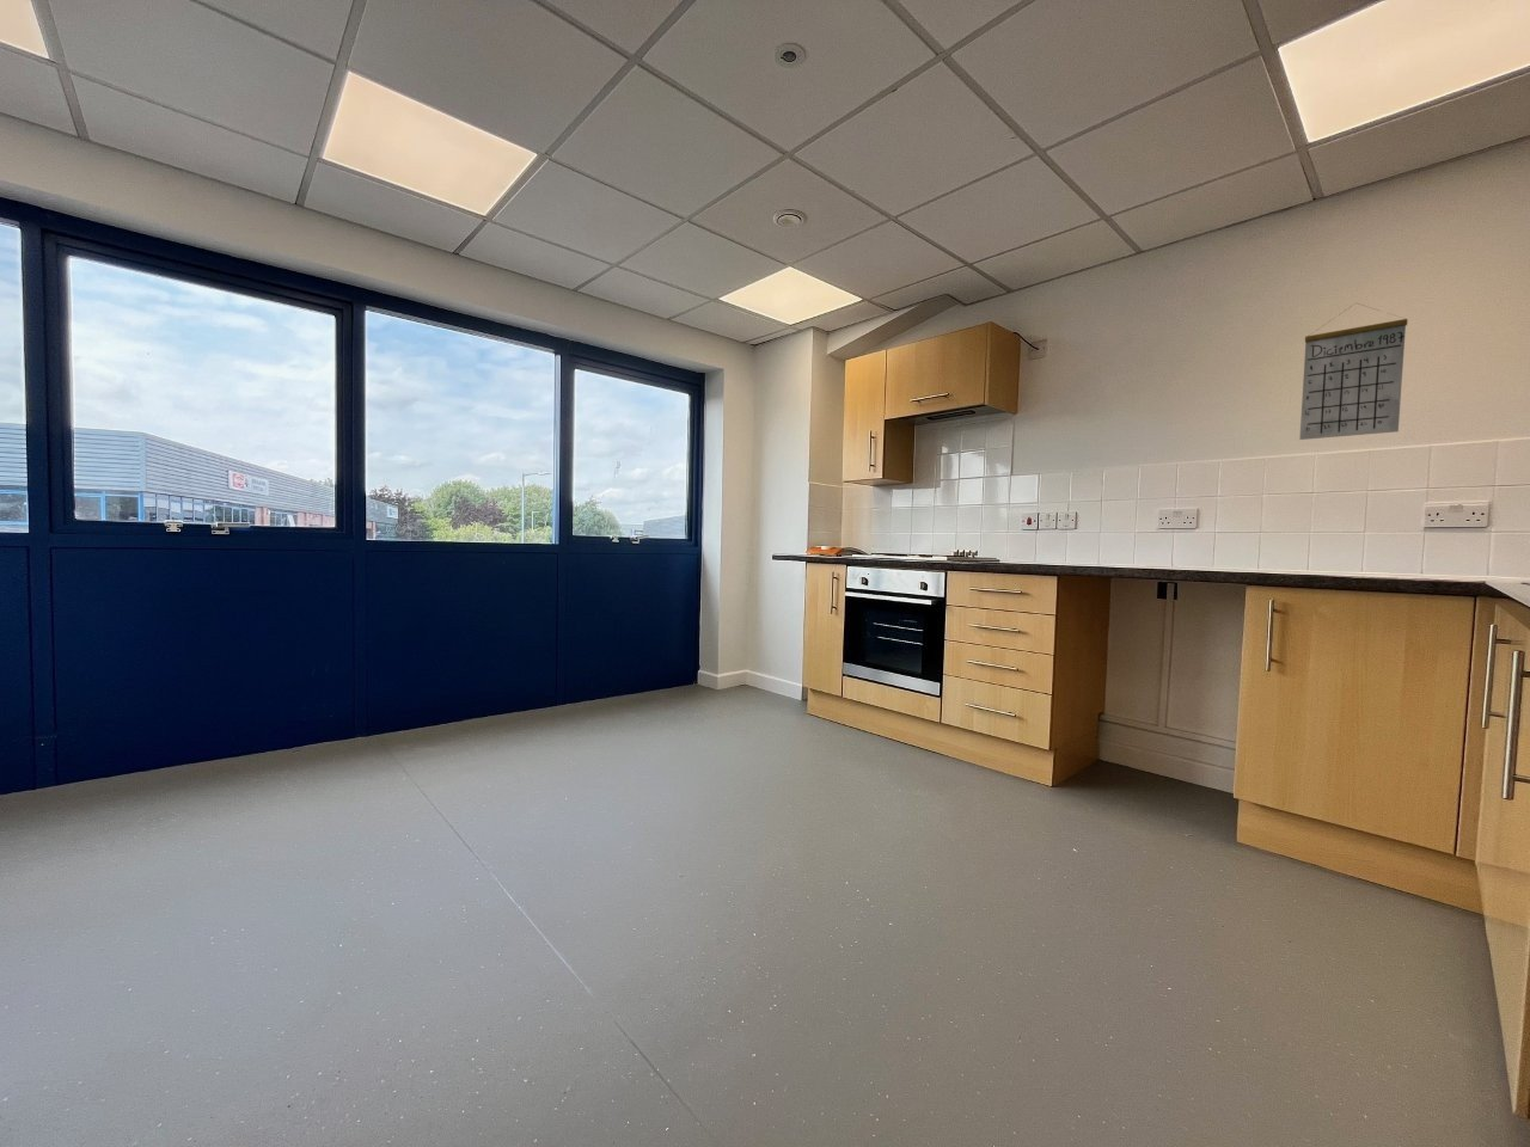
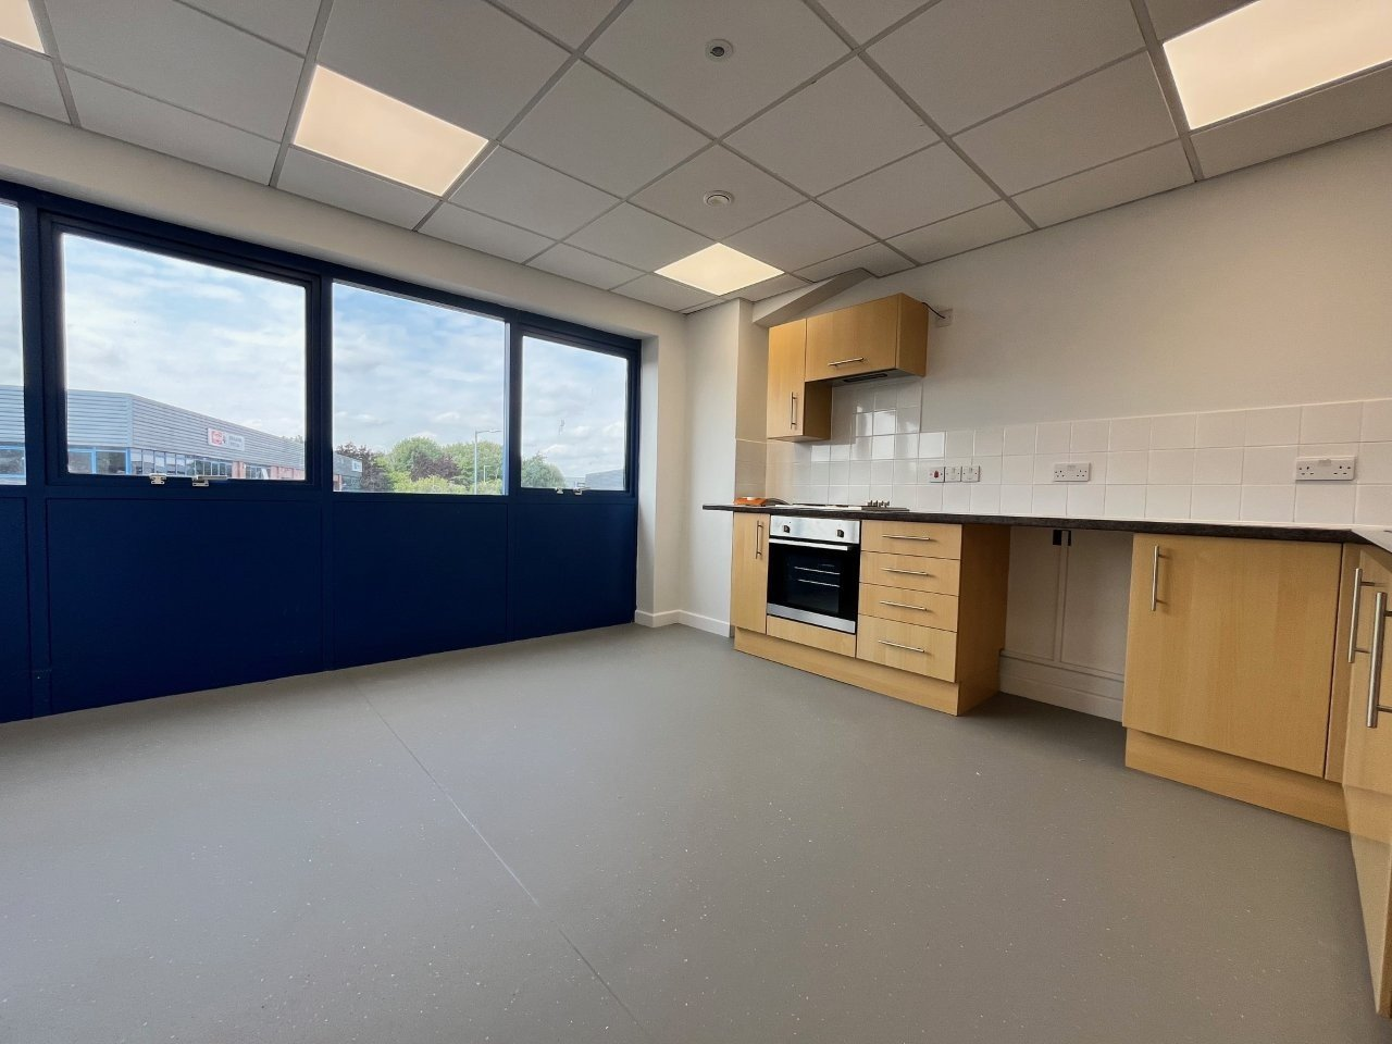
- calendar (1350, 369)
